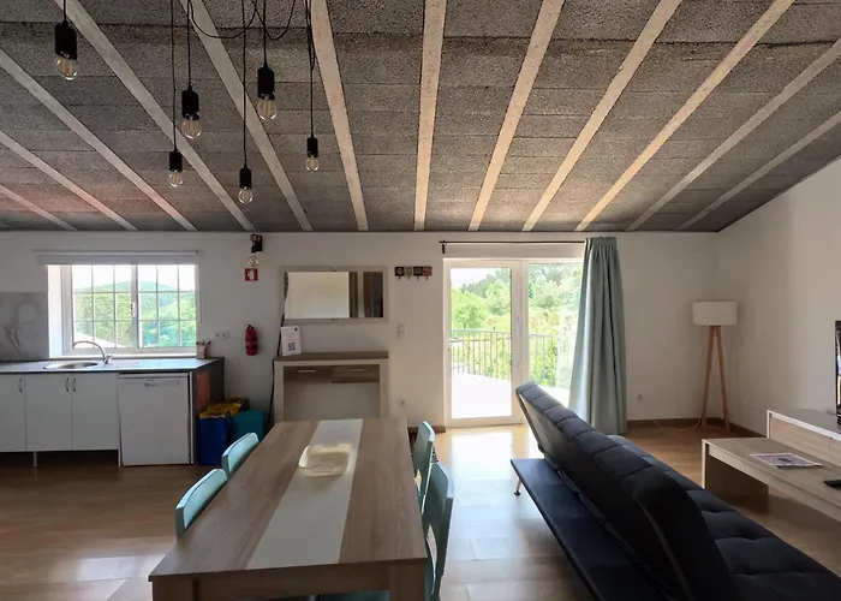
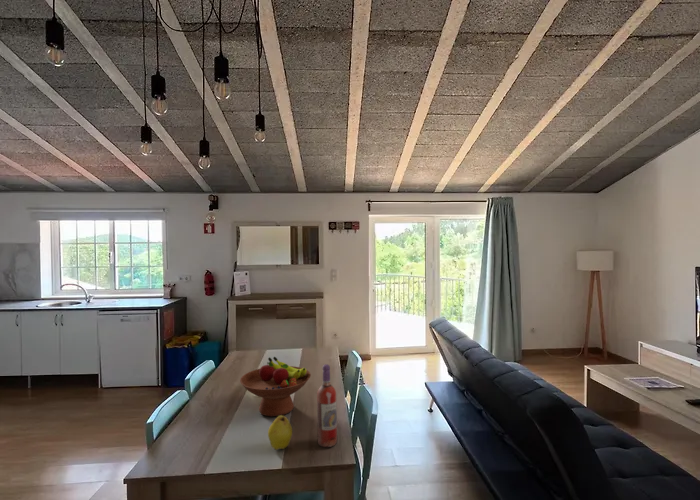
+ fruit (280, 431)
+ wine bottle (326, 404)
+ fruit bowl (276, 386)
